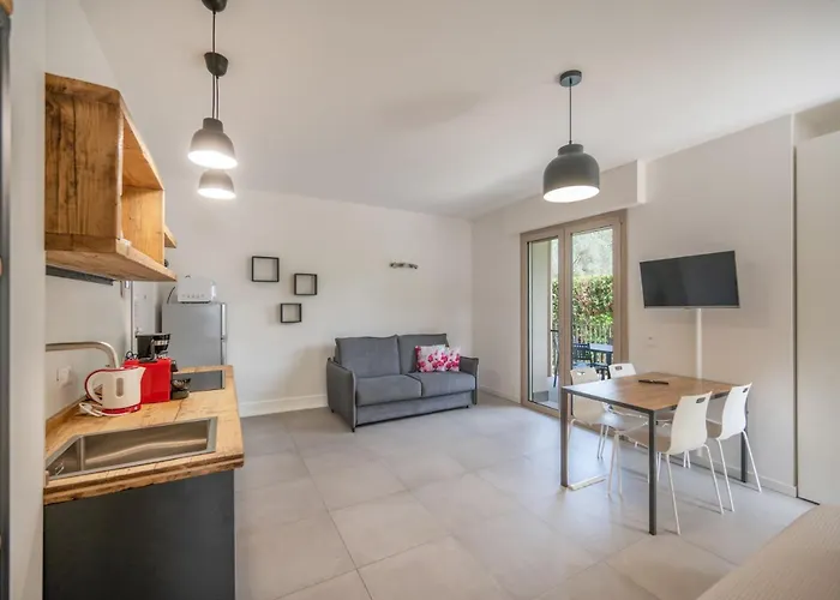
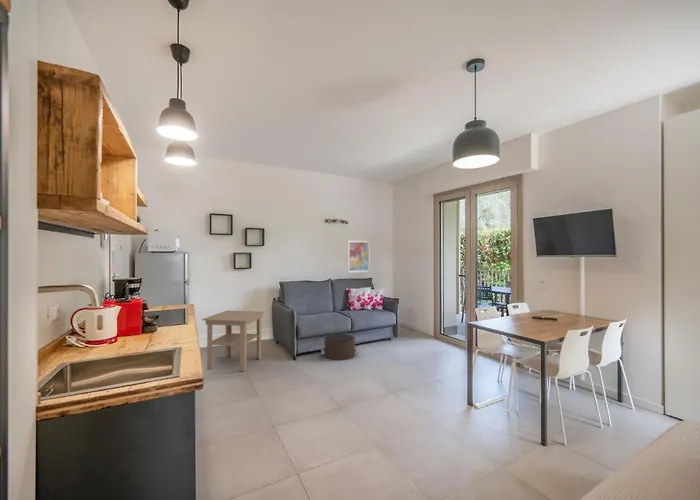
+ wall art (358, 256)
+ pouf (339, 346)
+ side table (235, 339)
